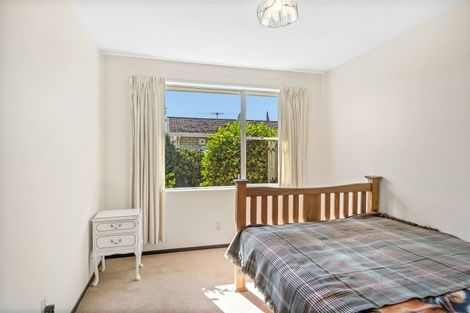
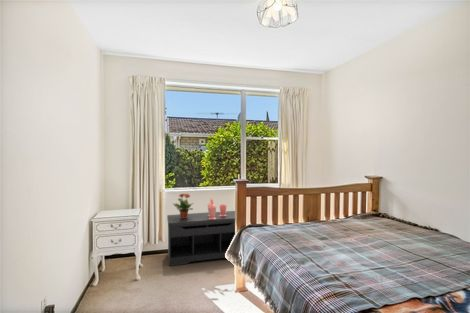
+ bench (204, 235)
+ potted plant (184, 205)
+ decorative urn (215, 206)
